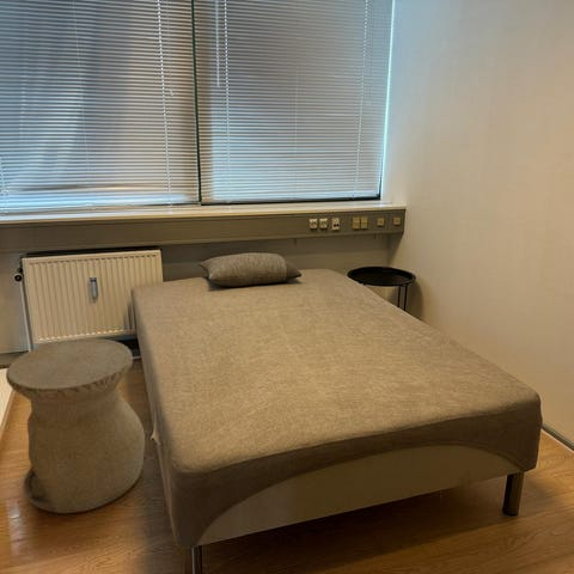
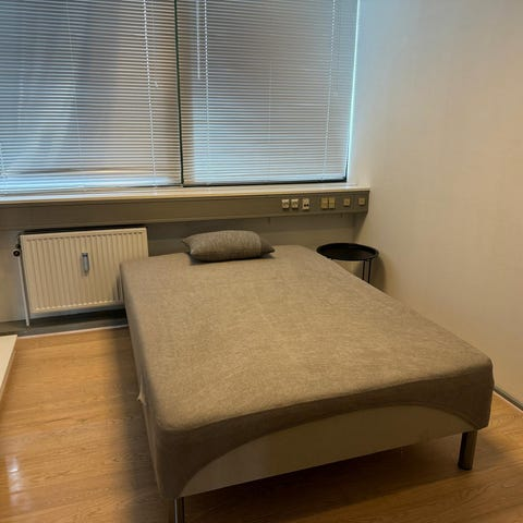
- side table (80, 420)
